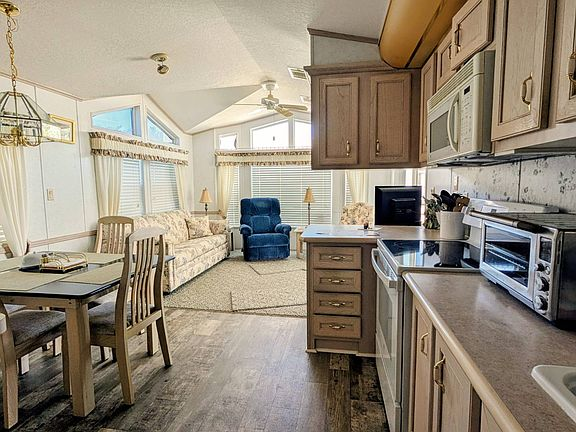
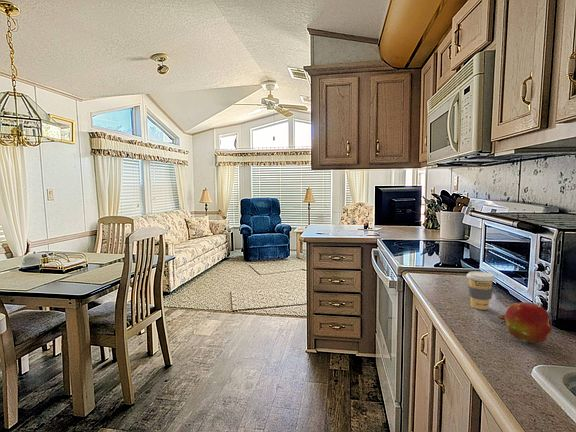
+ fruit (523, 321)
+ coffee cup (480, 290)
